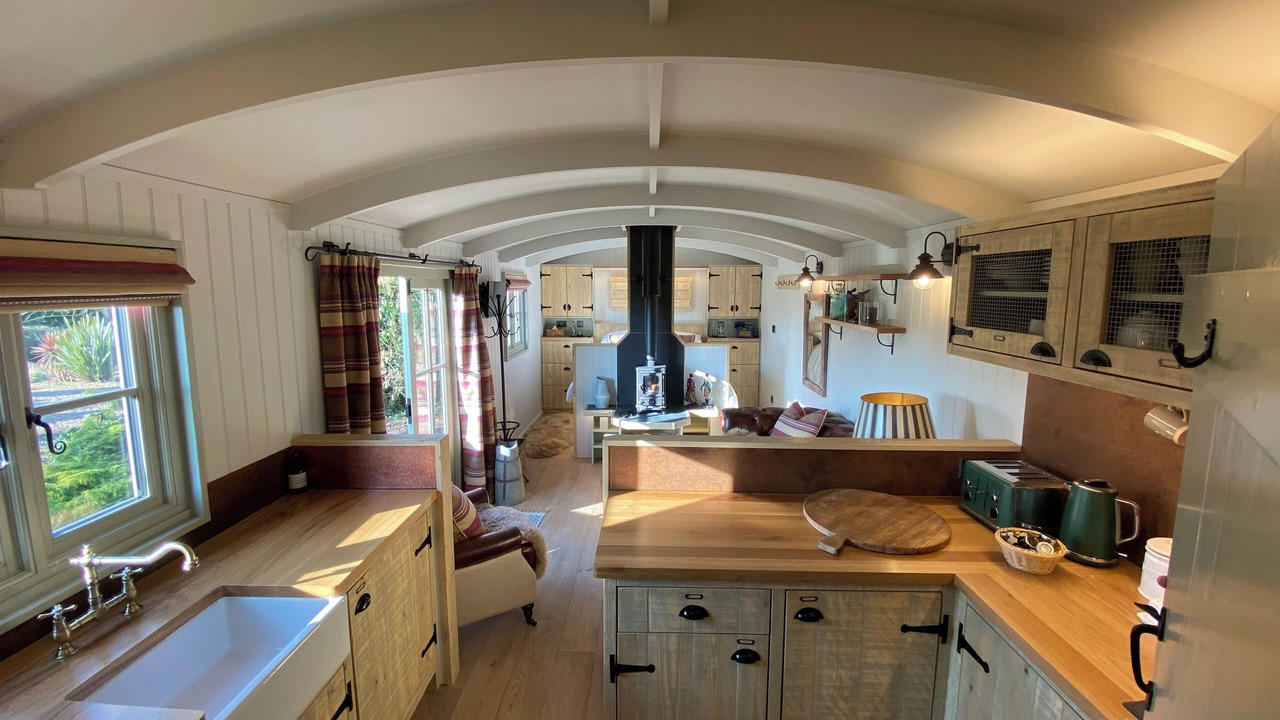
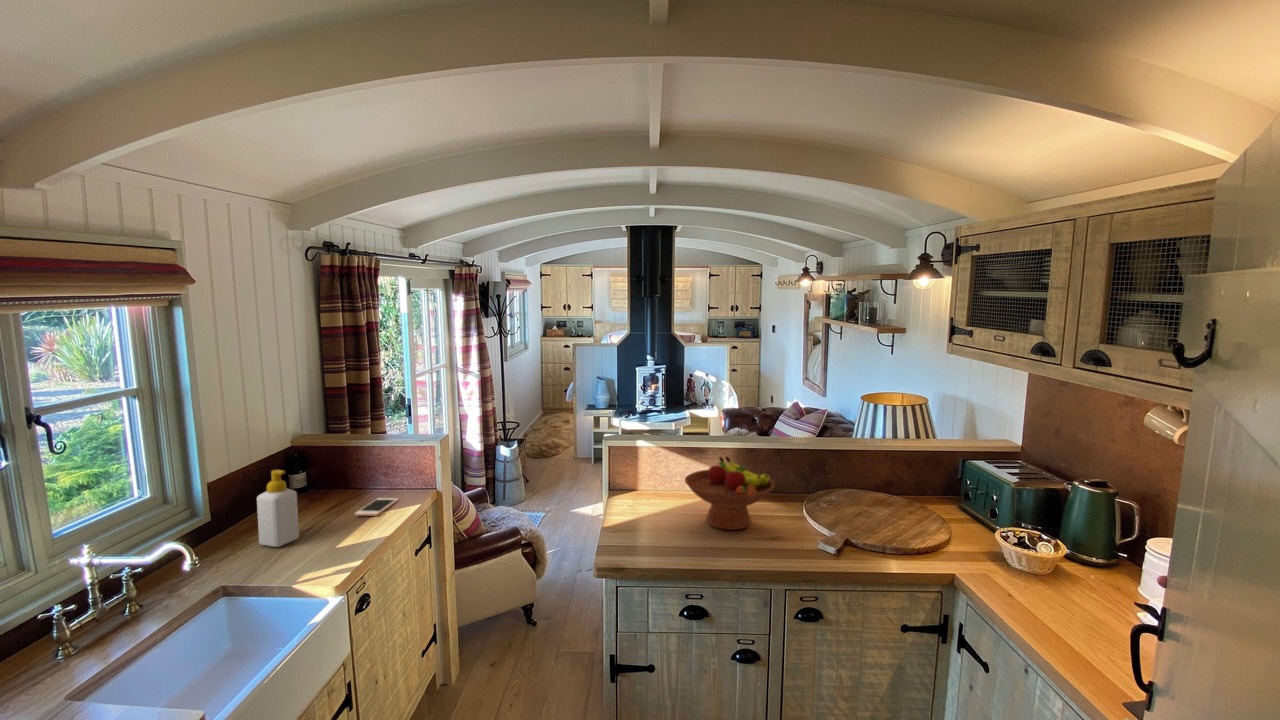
+ cell phone (377, 506)
+ fruit bowl (728, 493)
+ soap bottle (277, 506)
